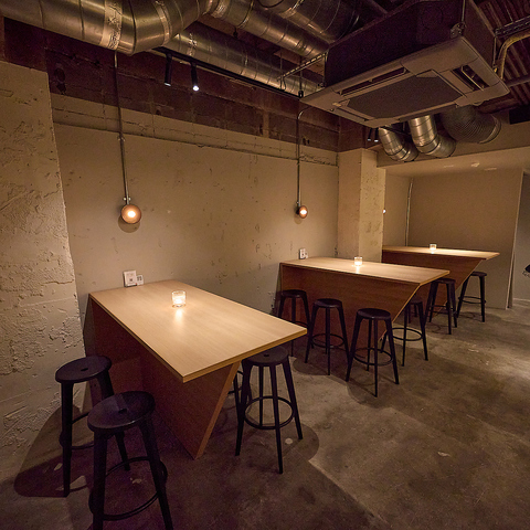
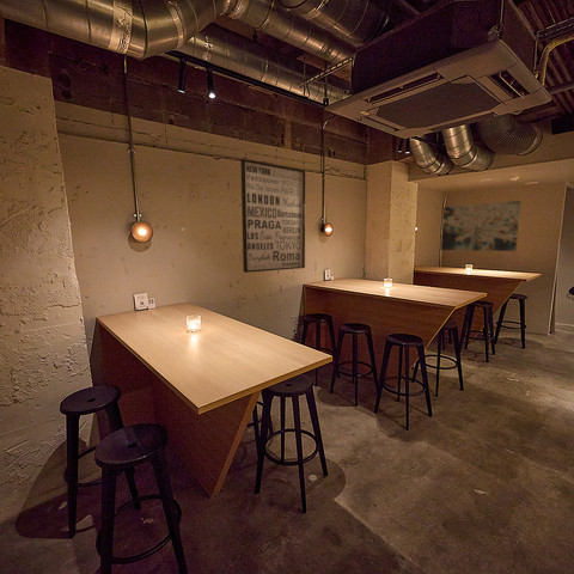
+ wall art (275, 219)
+ wall art (477, 227)
